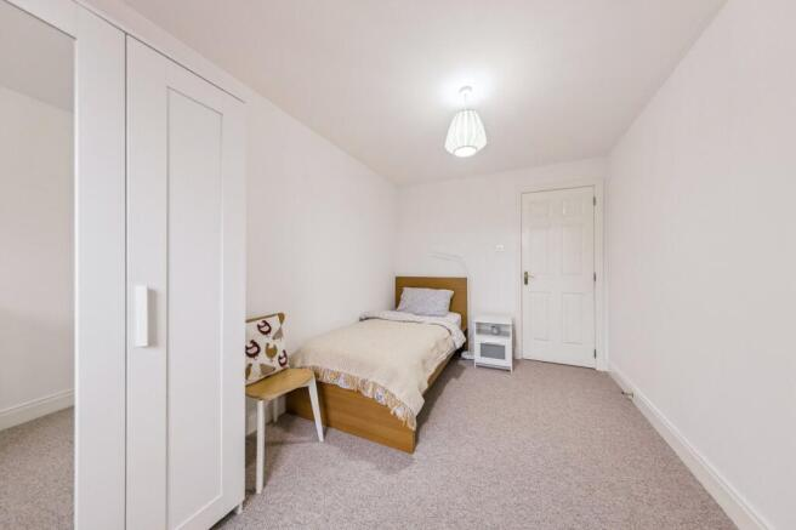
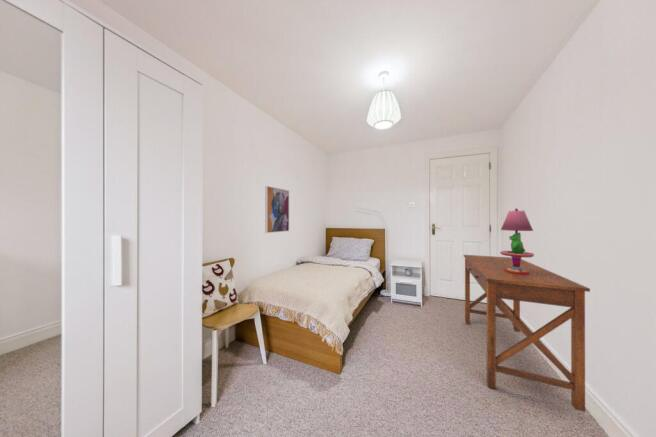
+ table lamp (516, 239)
+ wall art (278, 210)
+ desk (506, 309)
